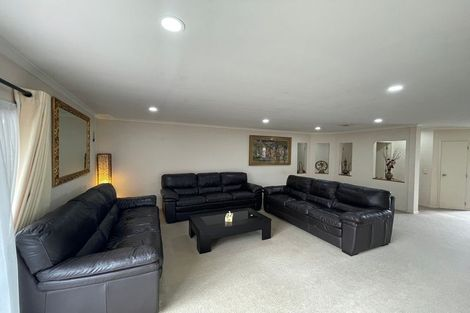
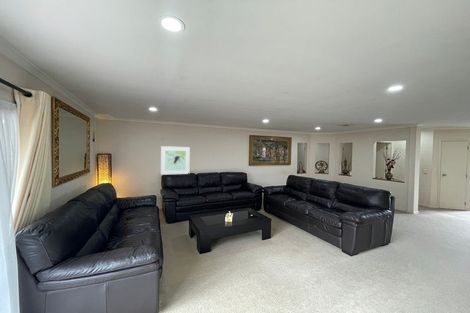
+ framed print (175, 160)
